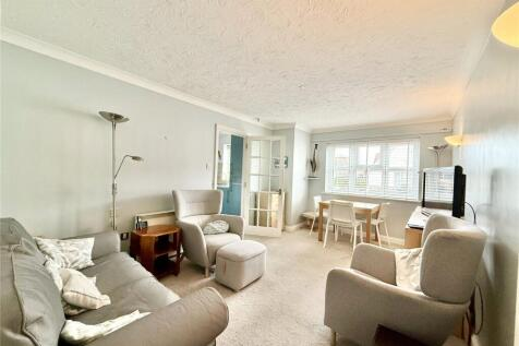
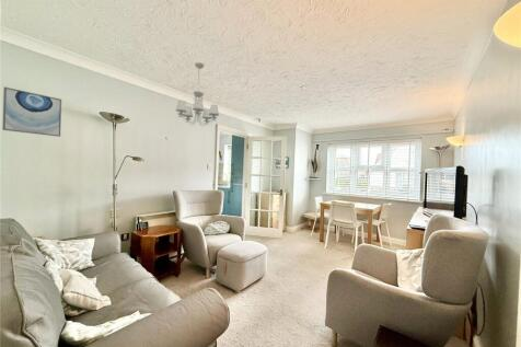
+ chandelier (198, 94)
+ wall art (34, 113)
